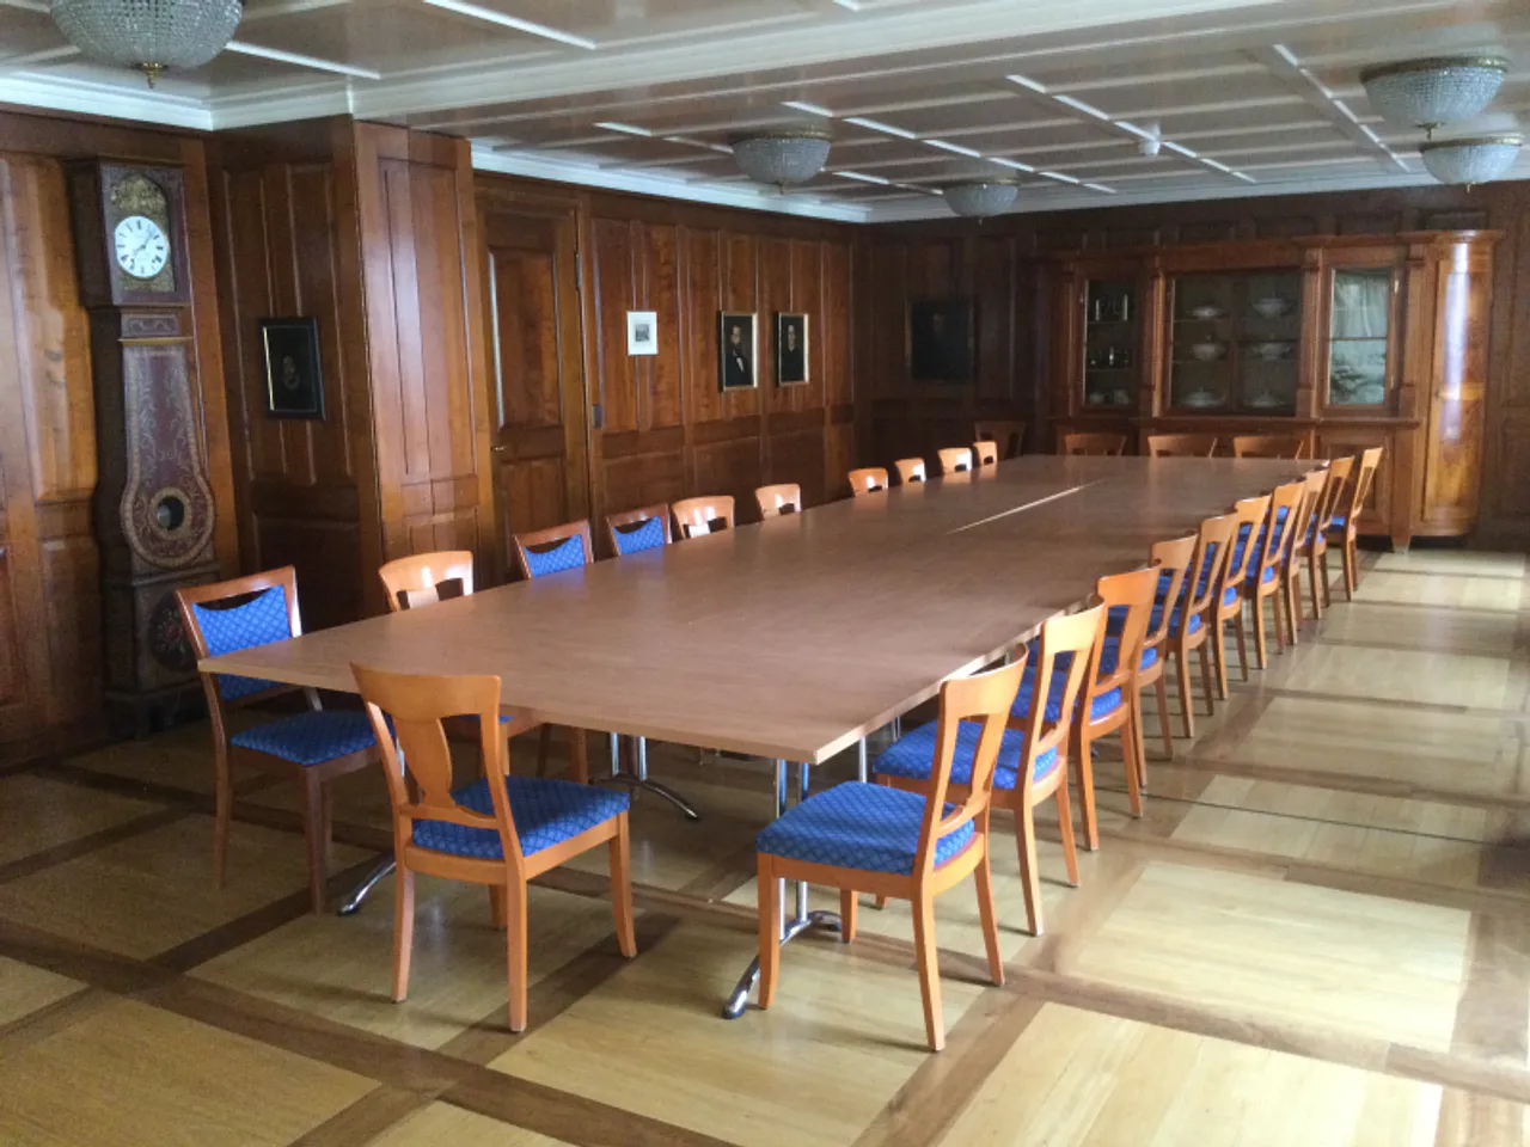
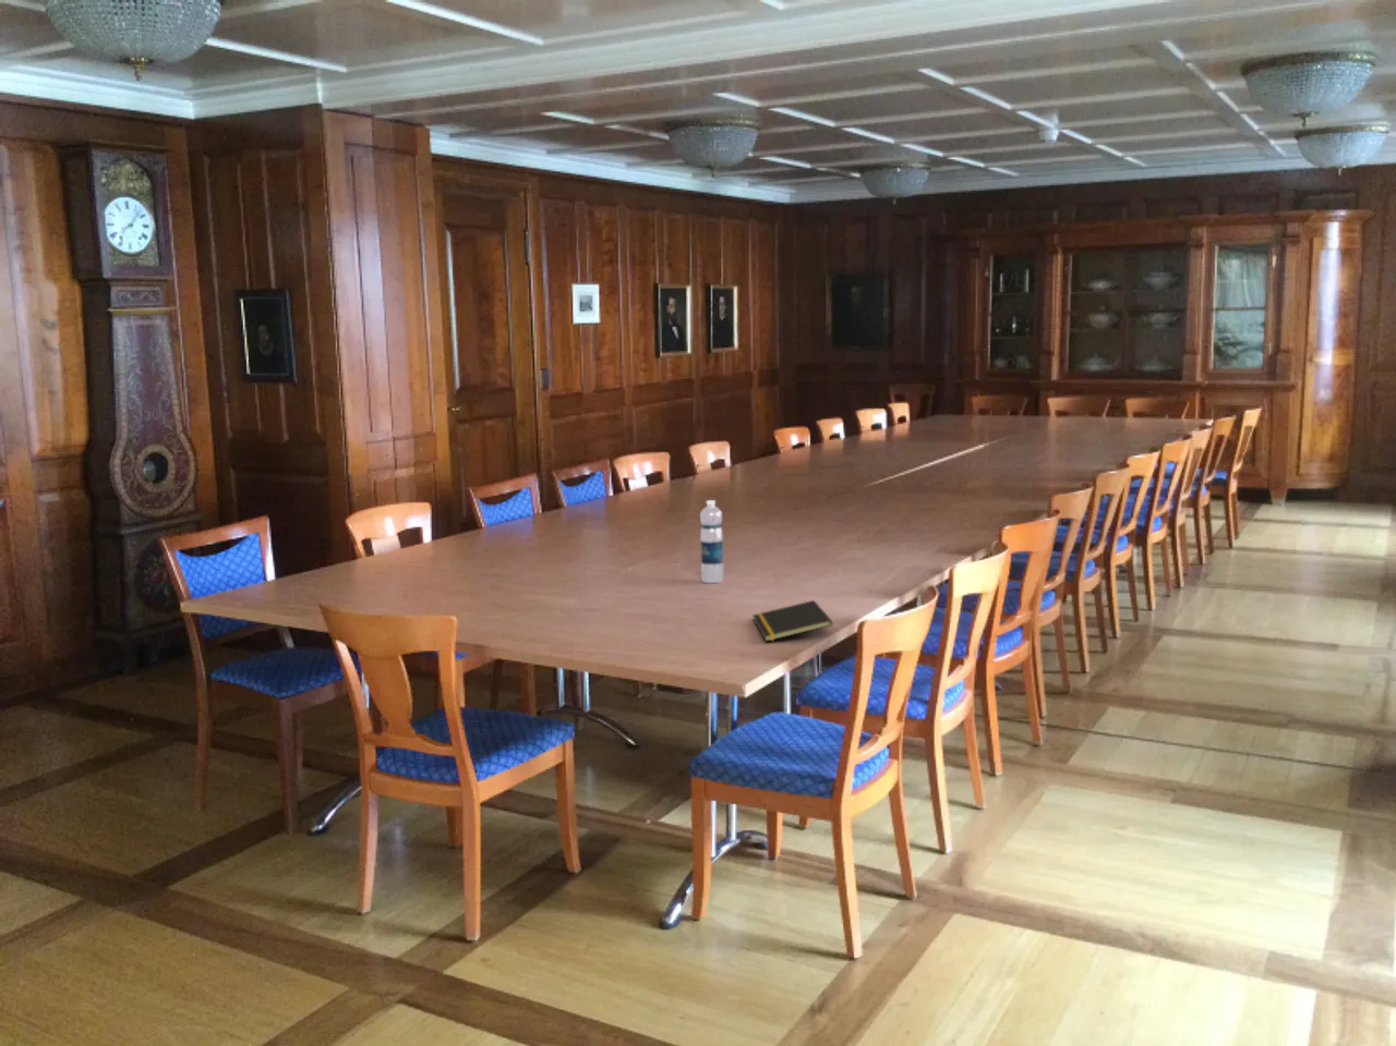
+ water bottle (711, 541)
+ notepad (790, 620)
